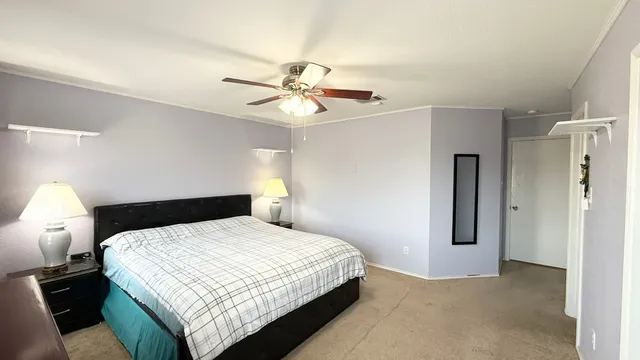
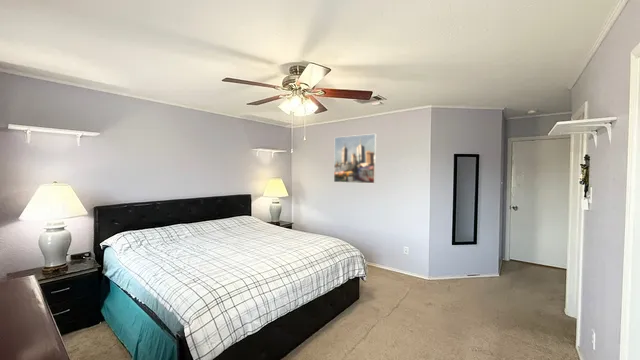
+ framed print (354, 159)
